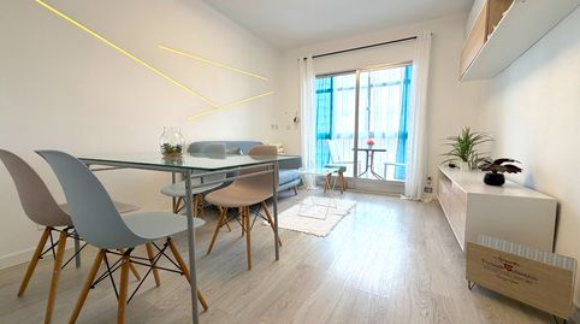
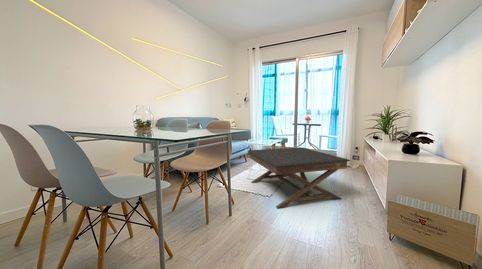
+ coffee table (291, 172)
